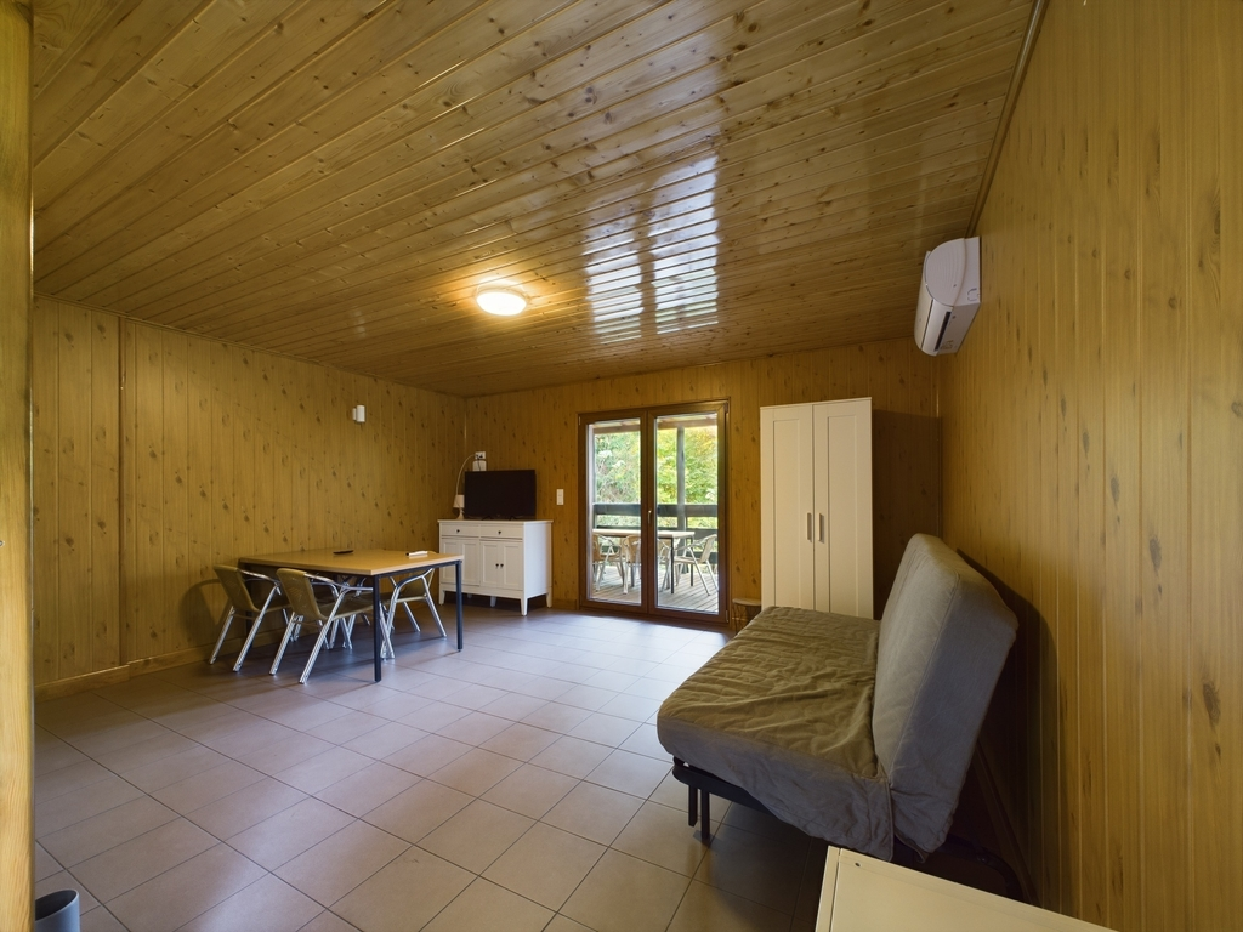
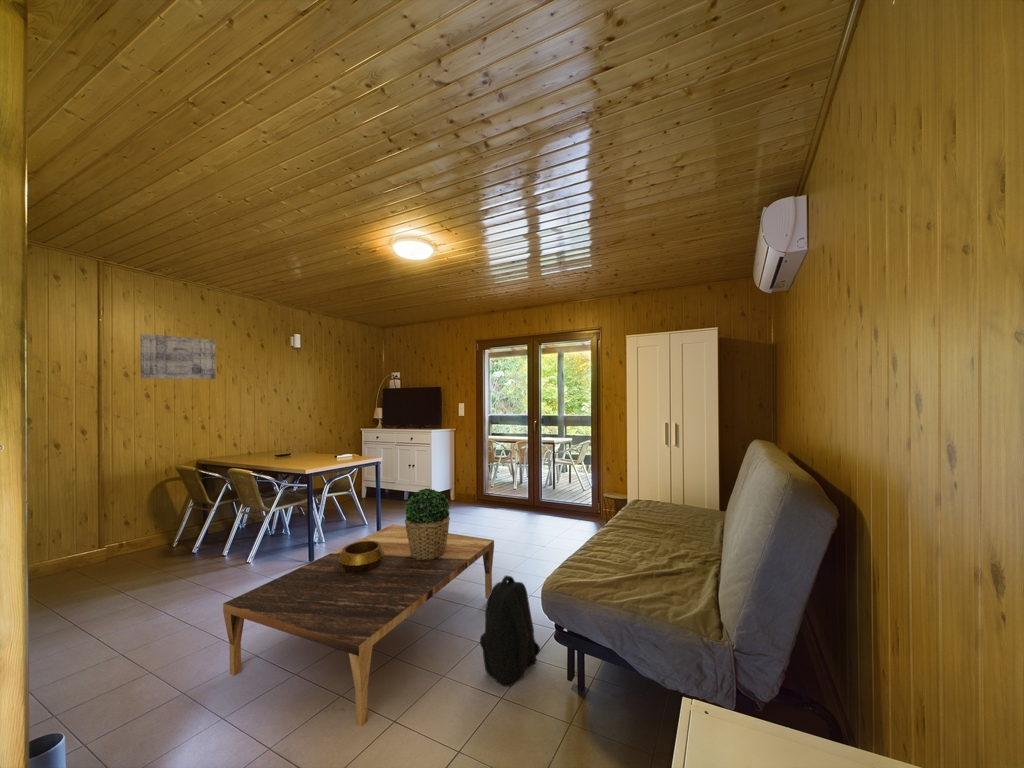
+ potted plant (427, 521)
+ decorative bowl (361, 556)
+ coffee table (381, 598)
+ backpack (508, 622)
+ wall art (180, 357)
